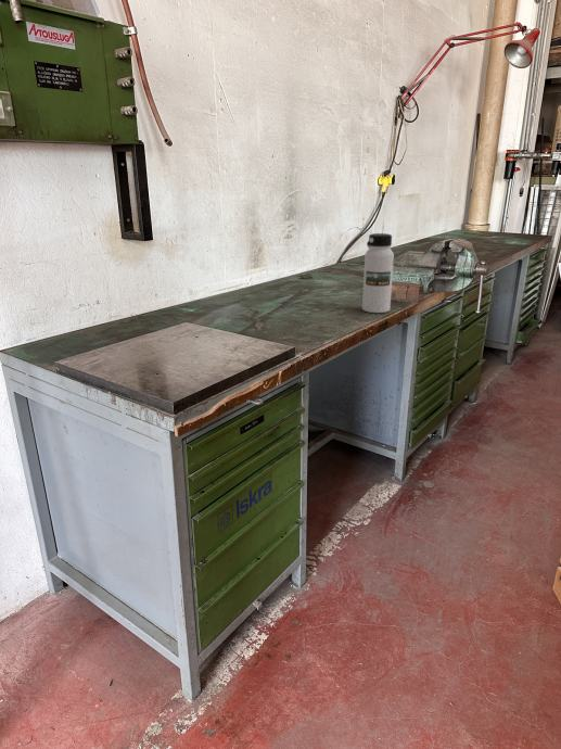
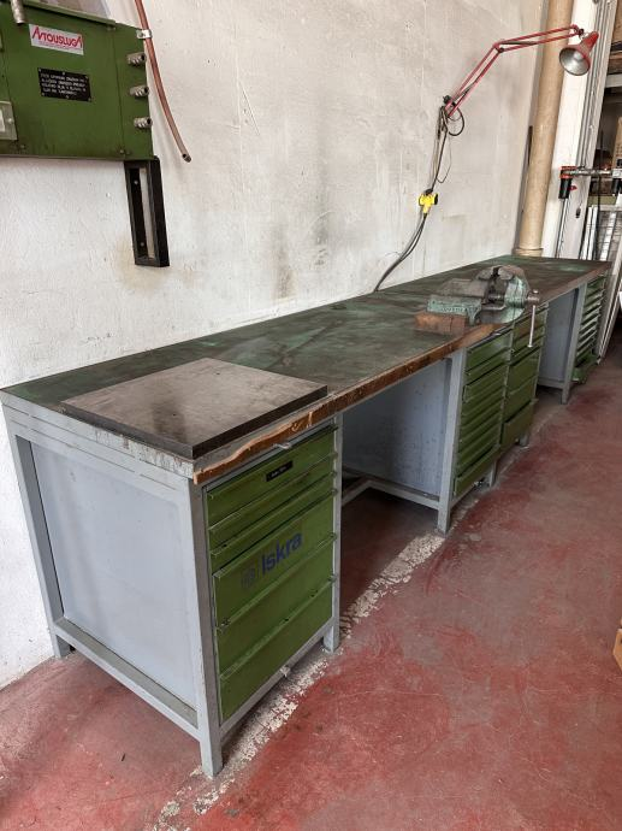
- water bottle (378, 272)
